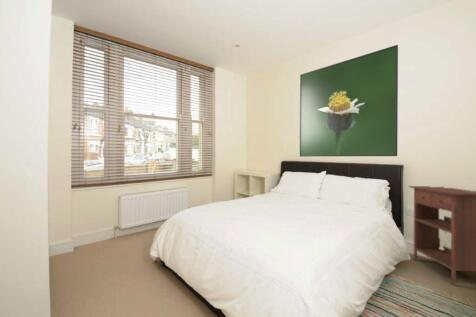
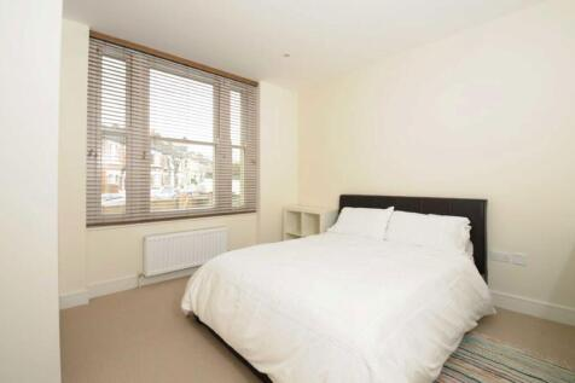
- nightstand (446, 230)
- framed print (341, 109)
